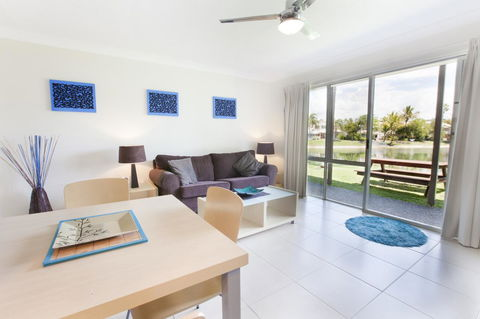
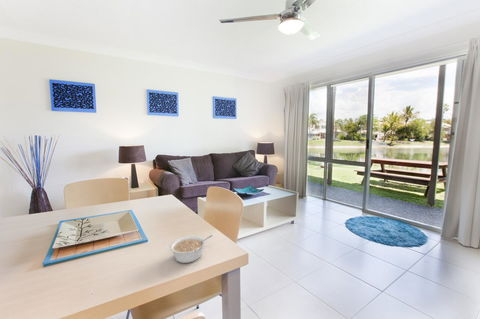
+ legume (189, 248)
